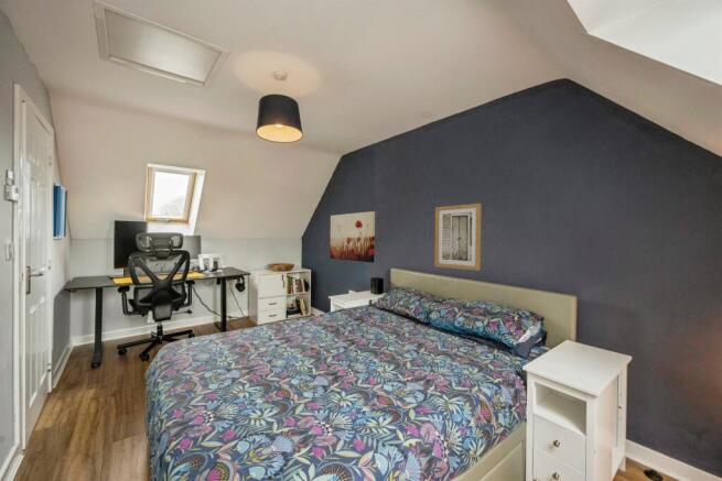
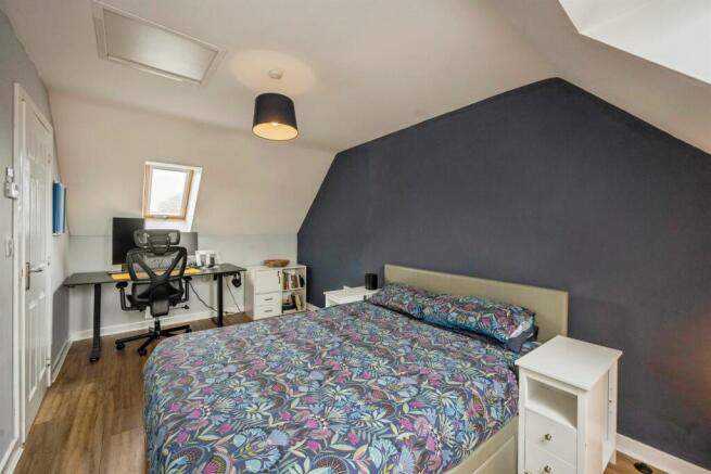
- wall art (349, 237)
- wall art (456, 237)
